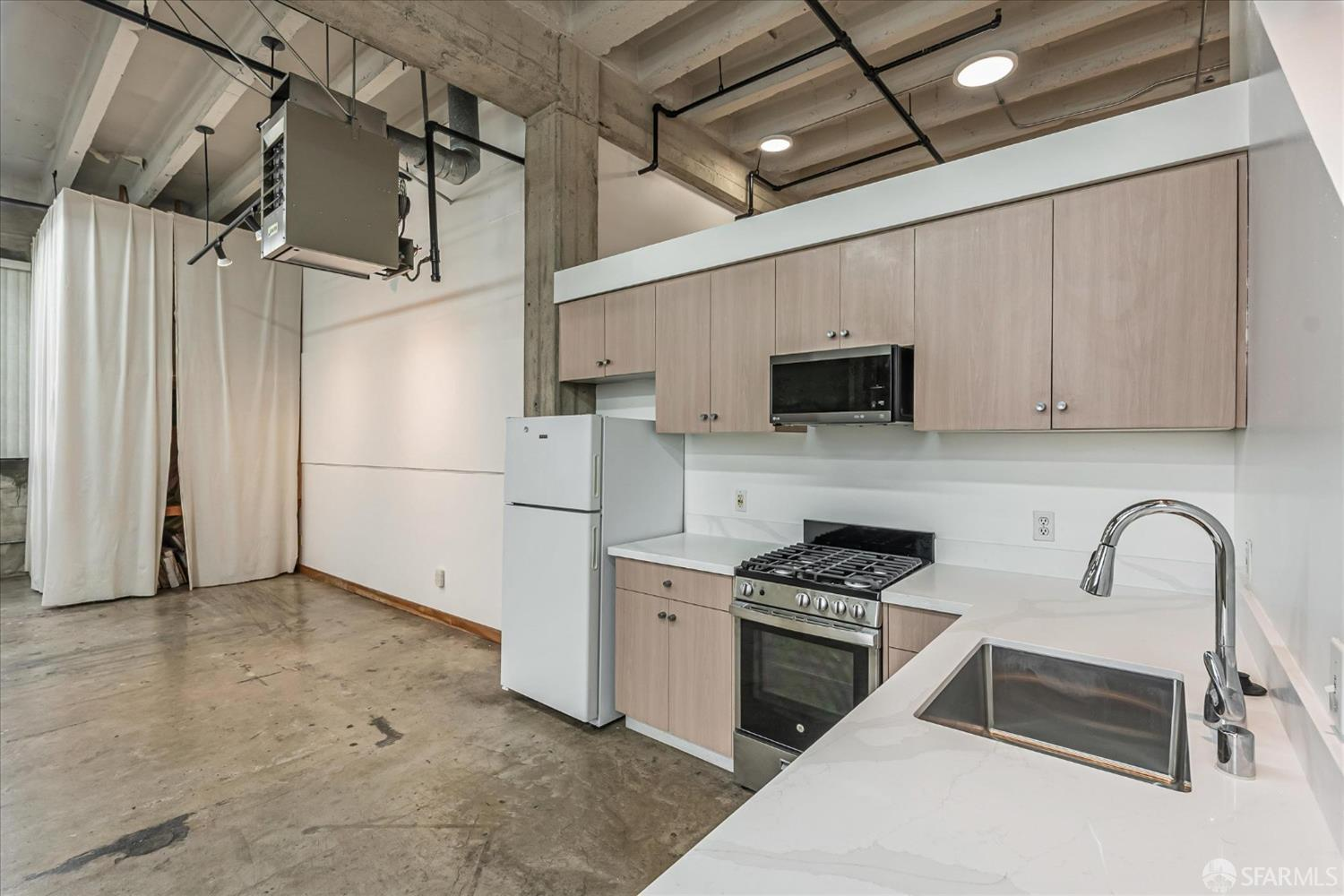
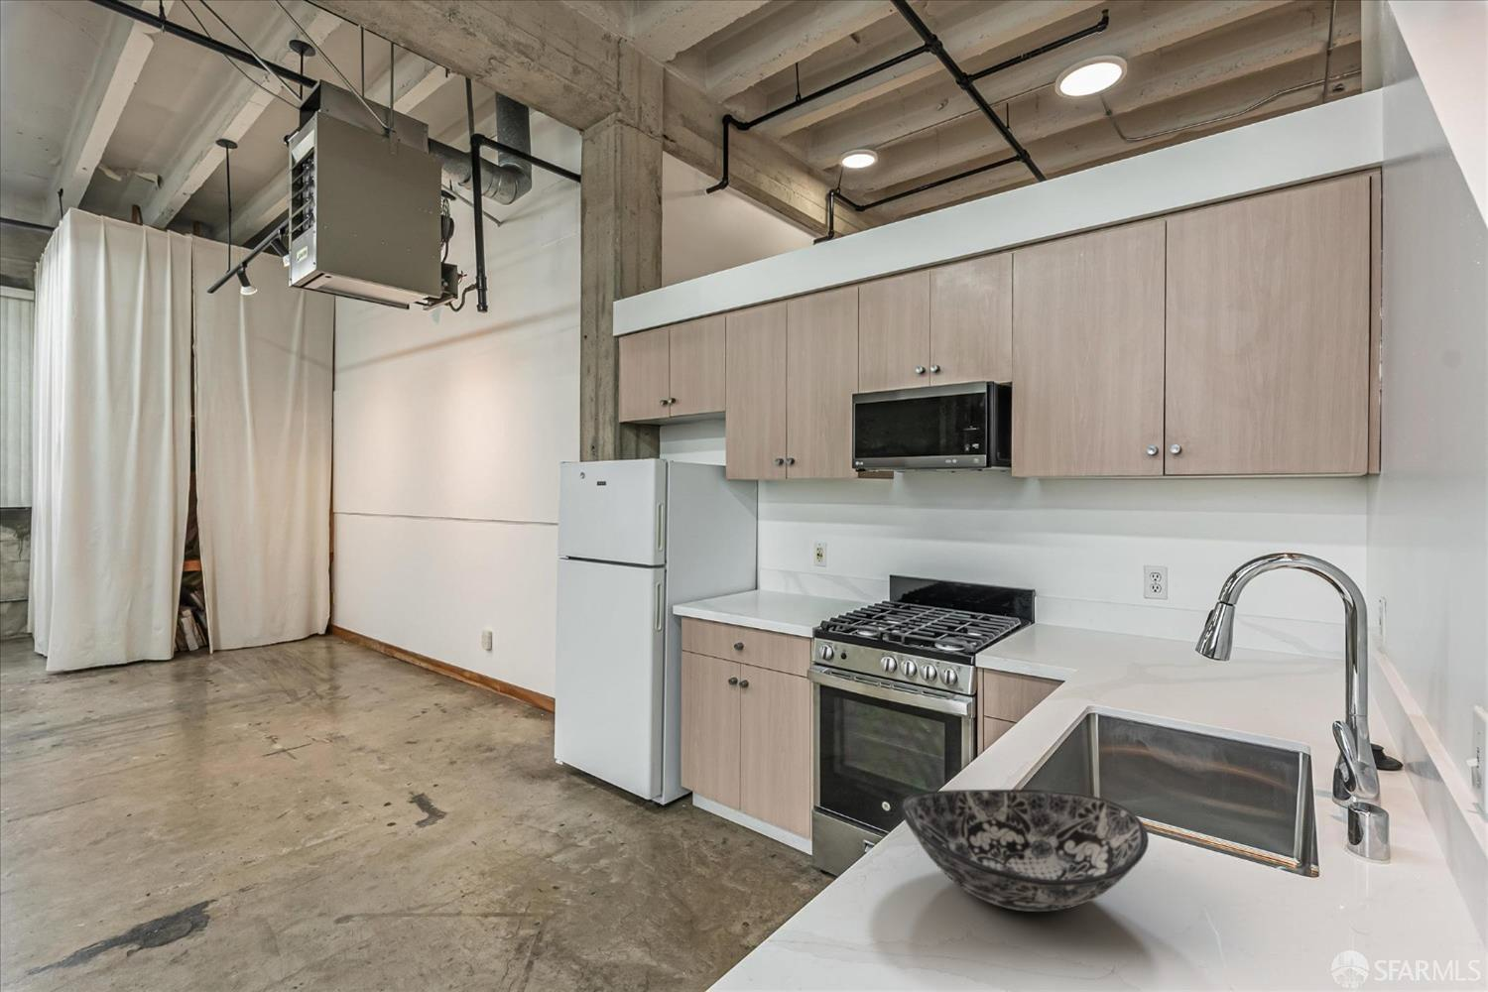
+ bowl (1017, 852)
